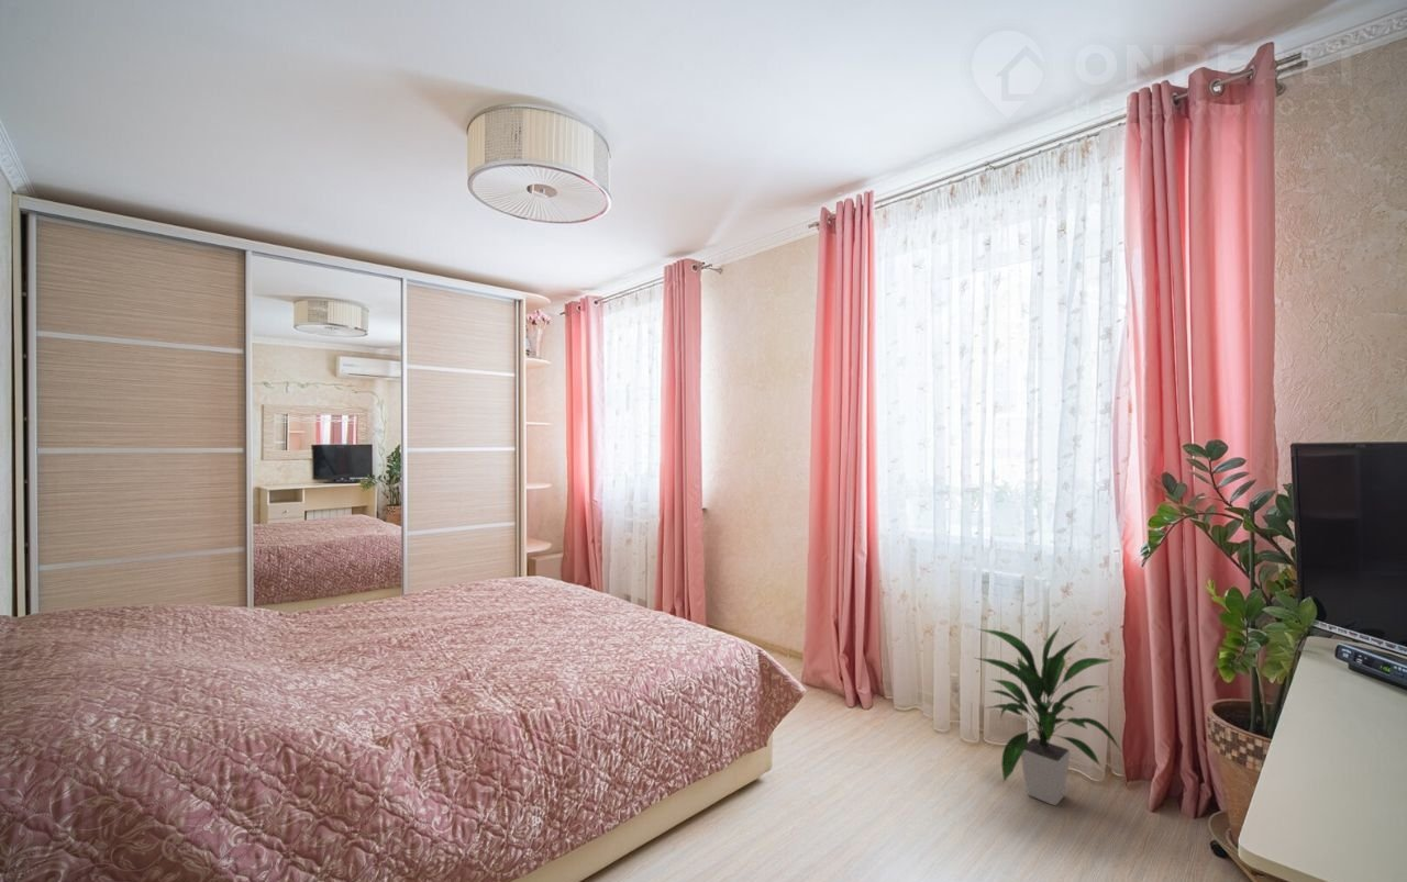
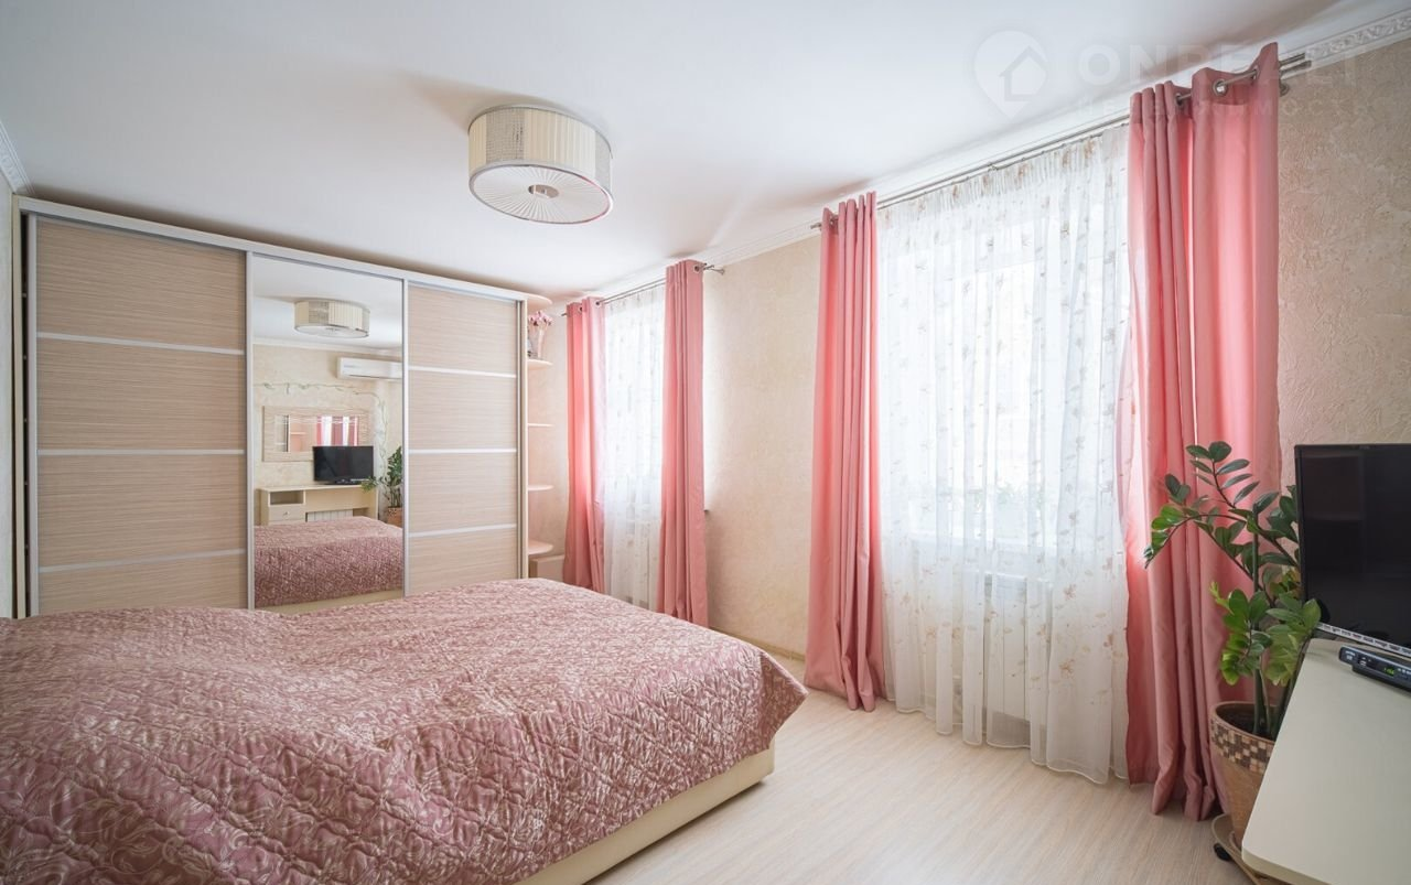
- indoor plant (1039, 708)
